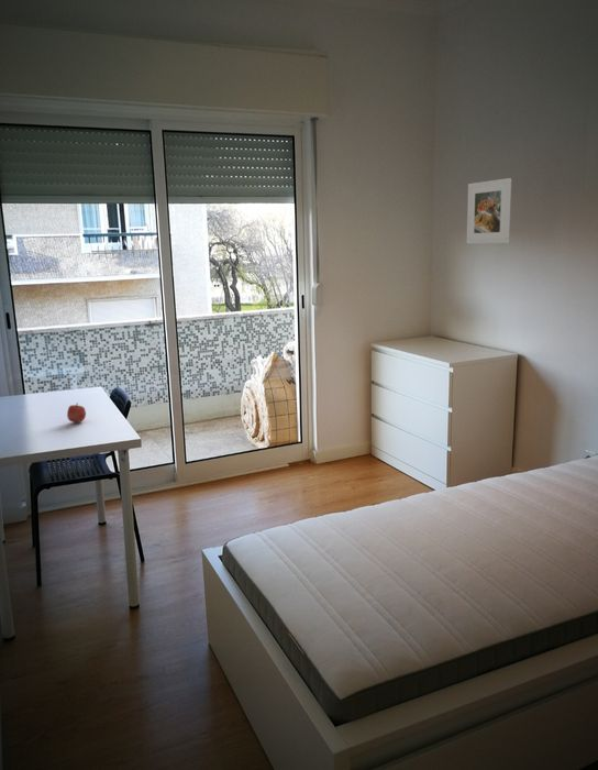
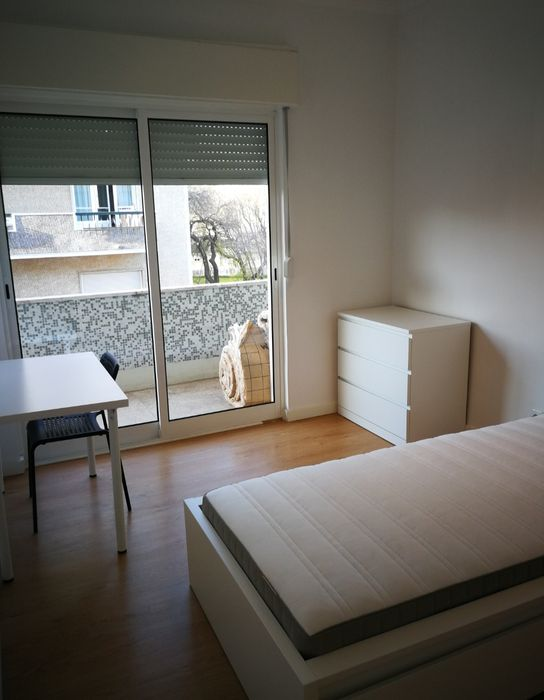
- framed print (487, 212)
- apple (76, 413)
